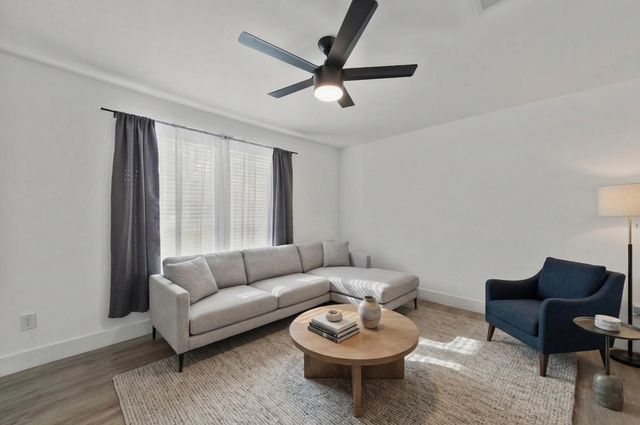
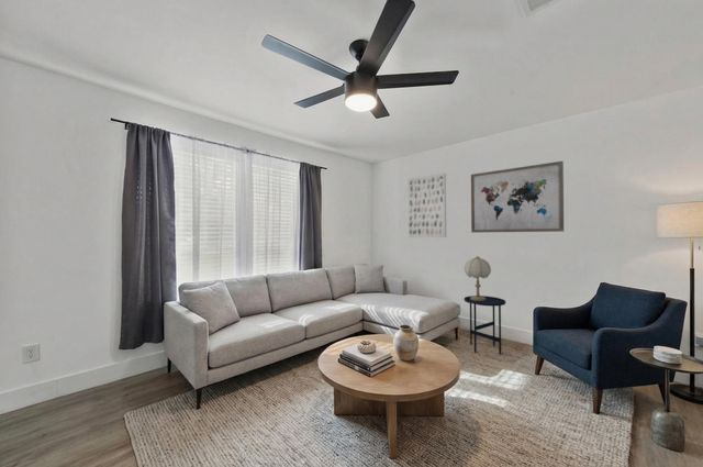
+ table lamp (477, 277)
+ wall art (426, 207)
+ side table (484, 324)
+ wall art (513, 200)
